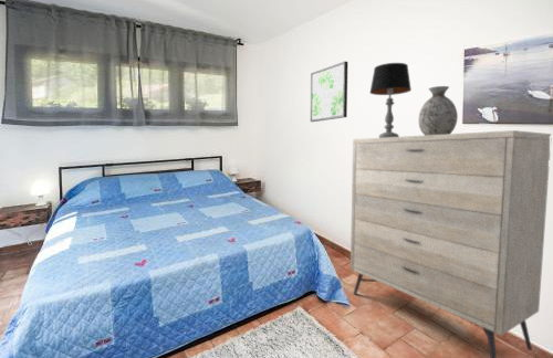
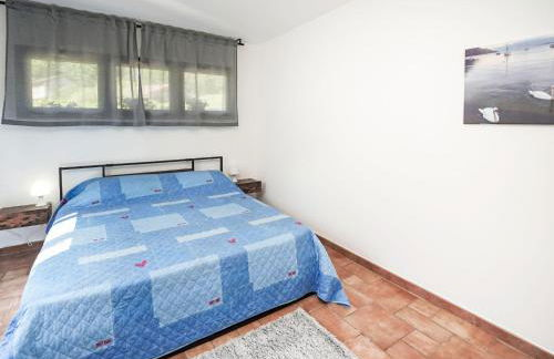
- dresser (431, 231)
- table lamp (389, 103)
- vase (437, 112)
- wall art (327, 94)
